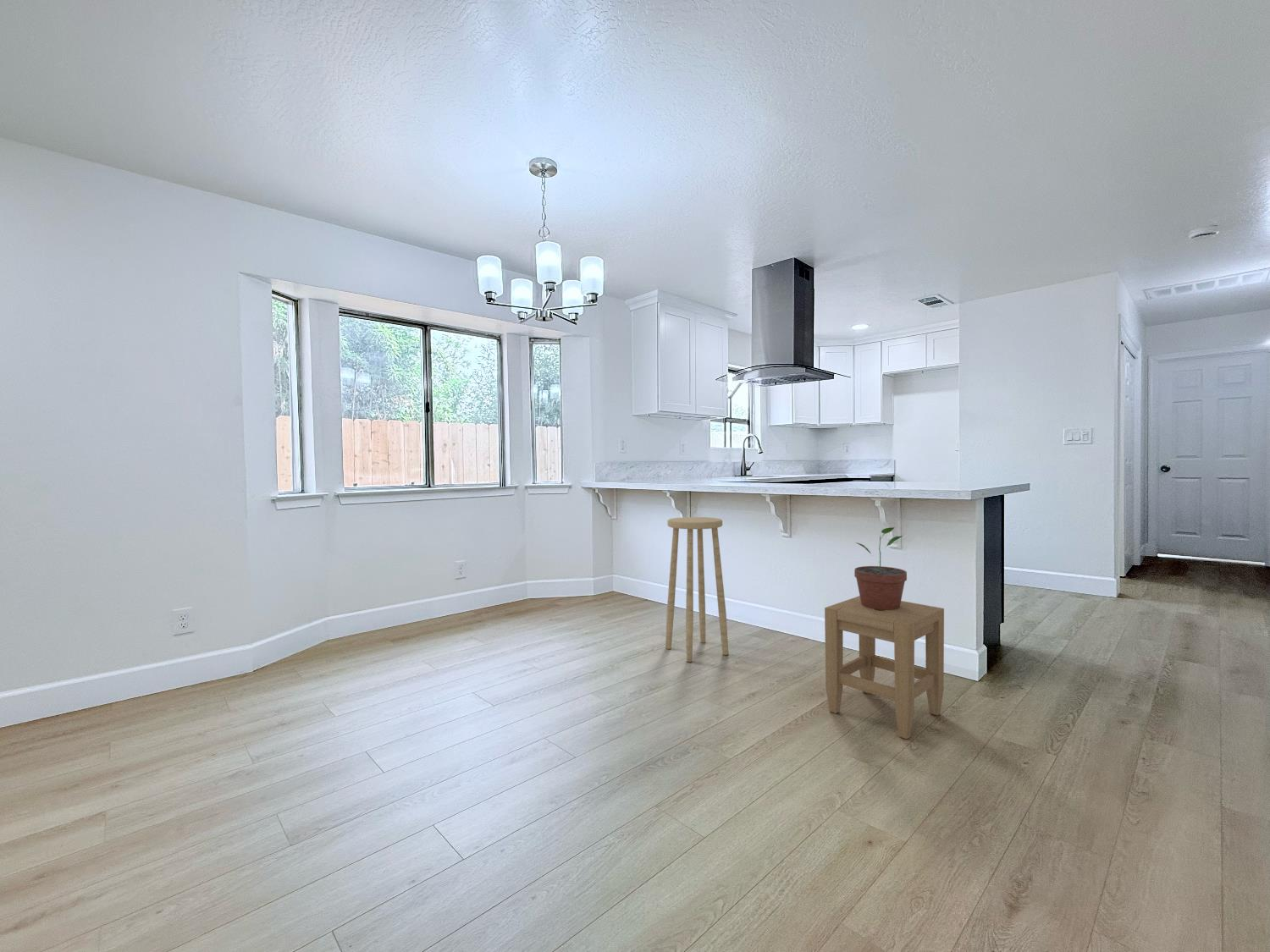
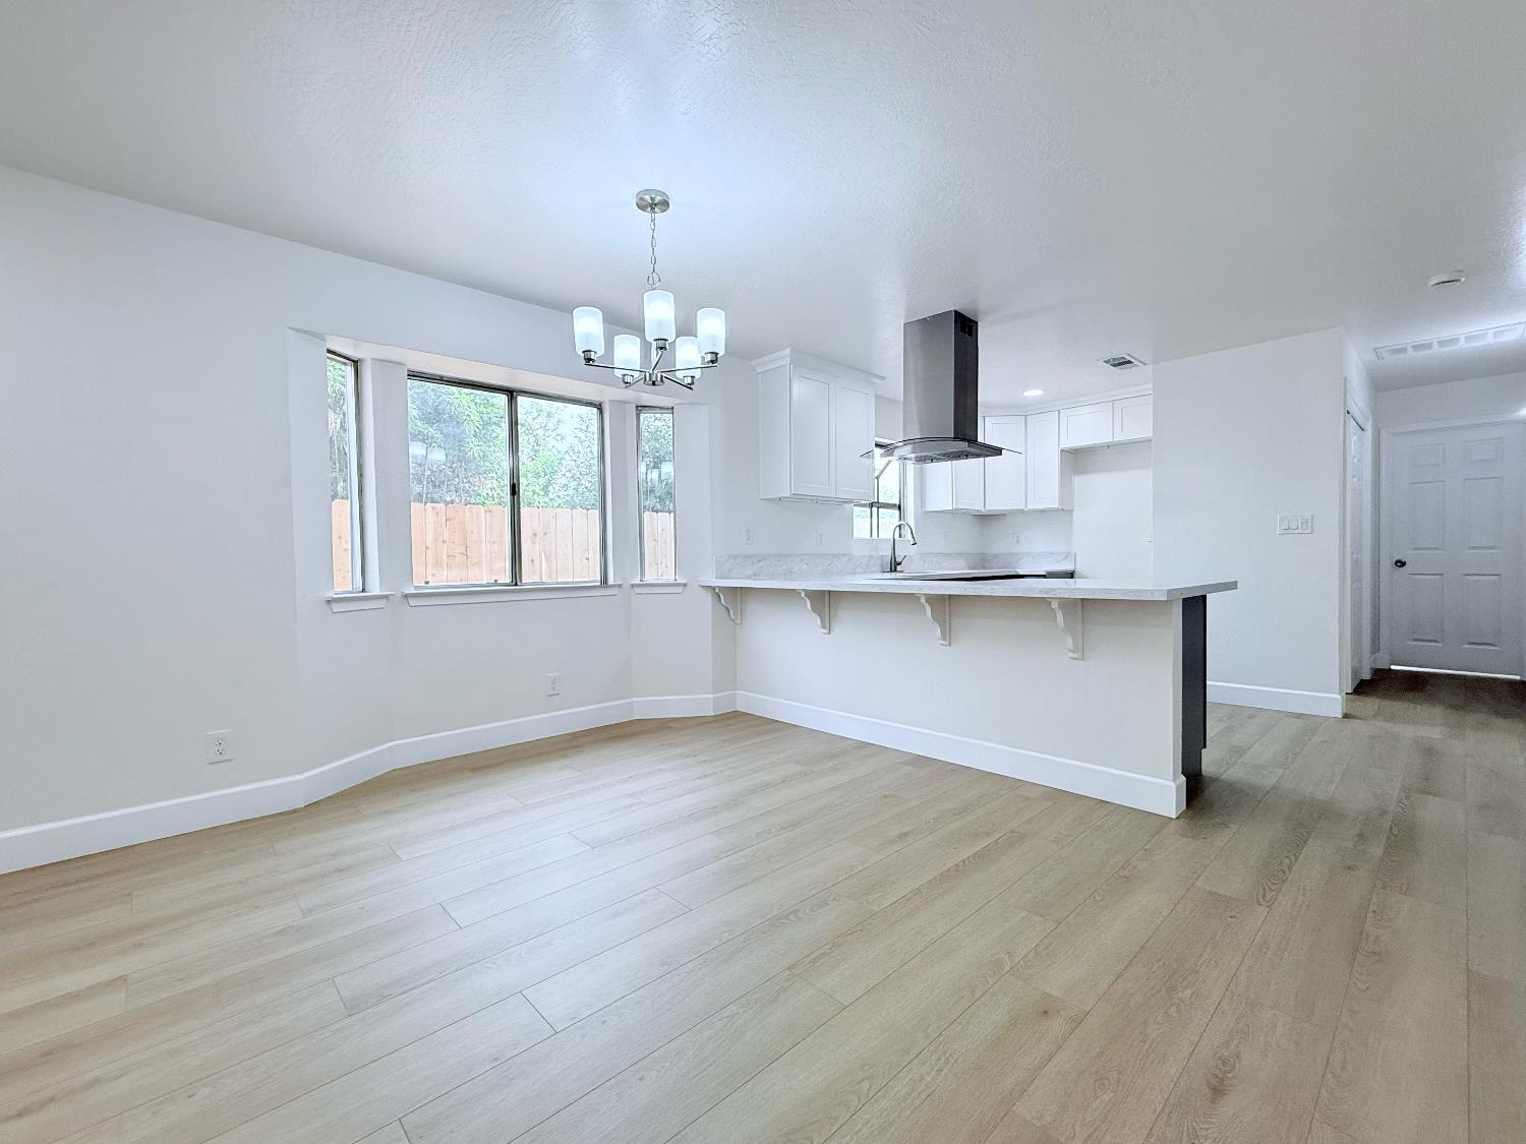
- potted plant (880, 564)
- stool (693, 586)
- stool (884, 660)
